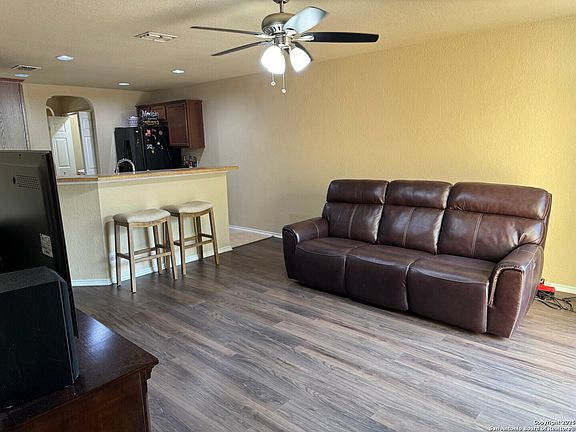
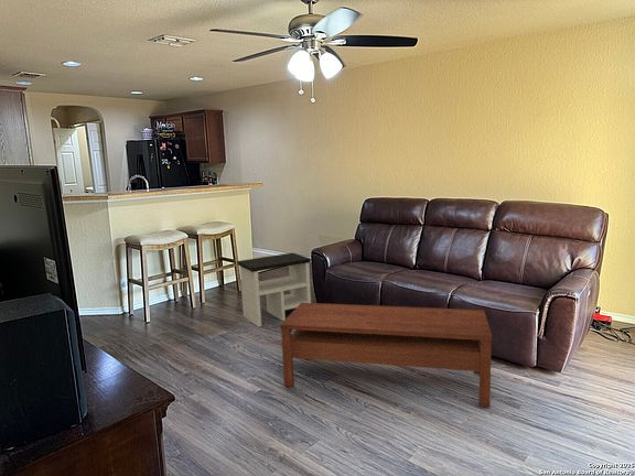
+ side table (275, 288)
+ coffee table (384, 348)
